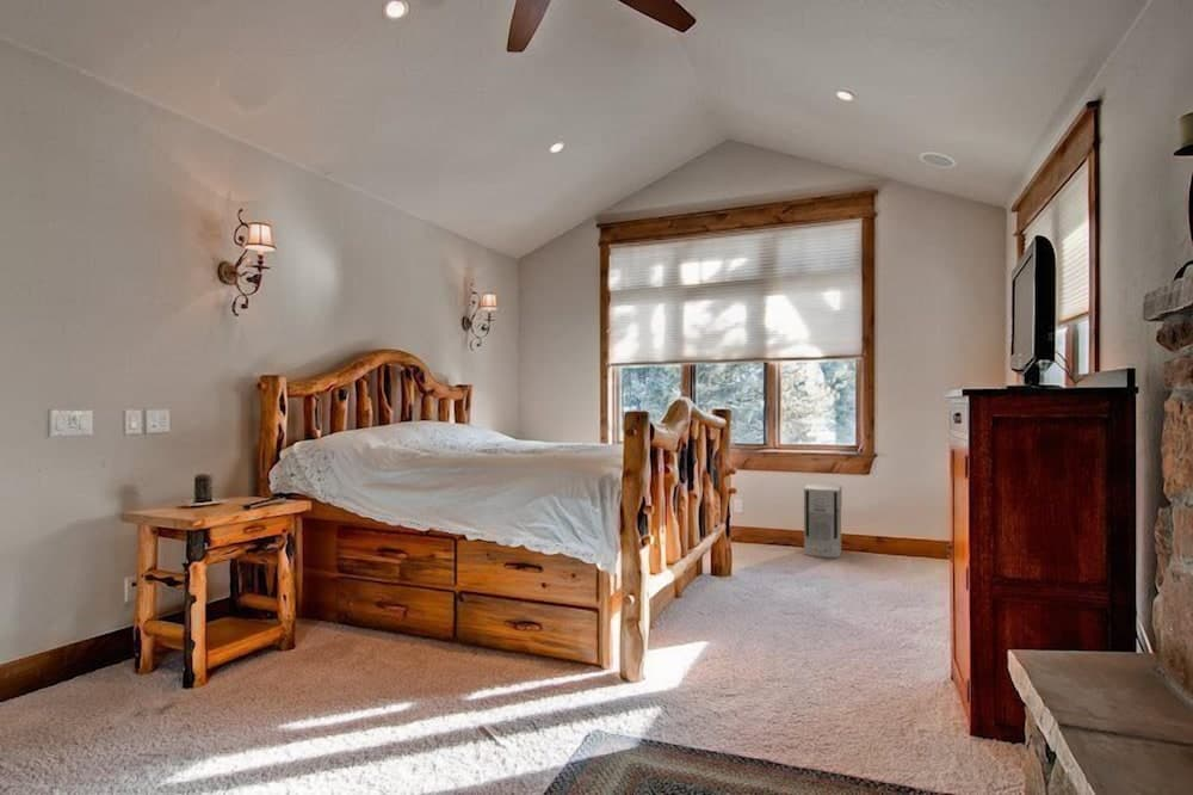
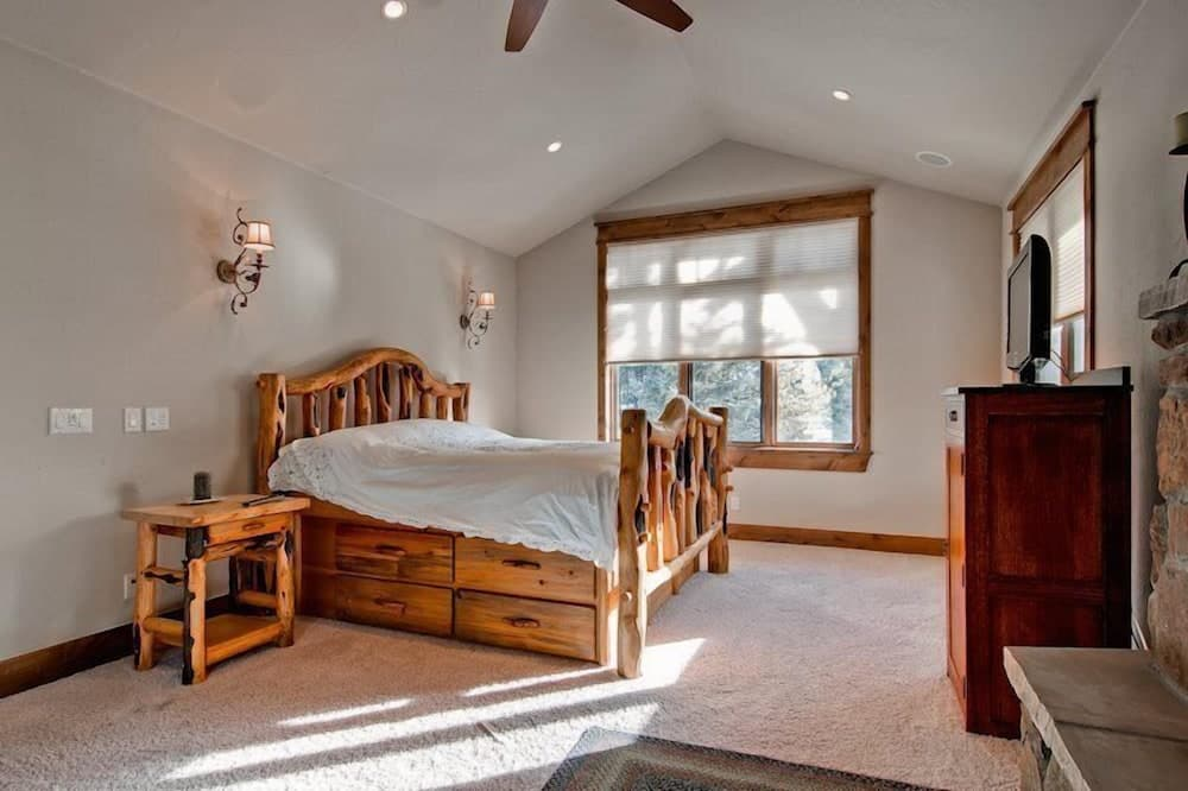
- air purifier (823, 519)
